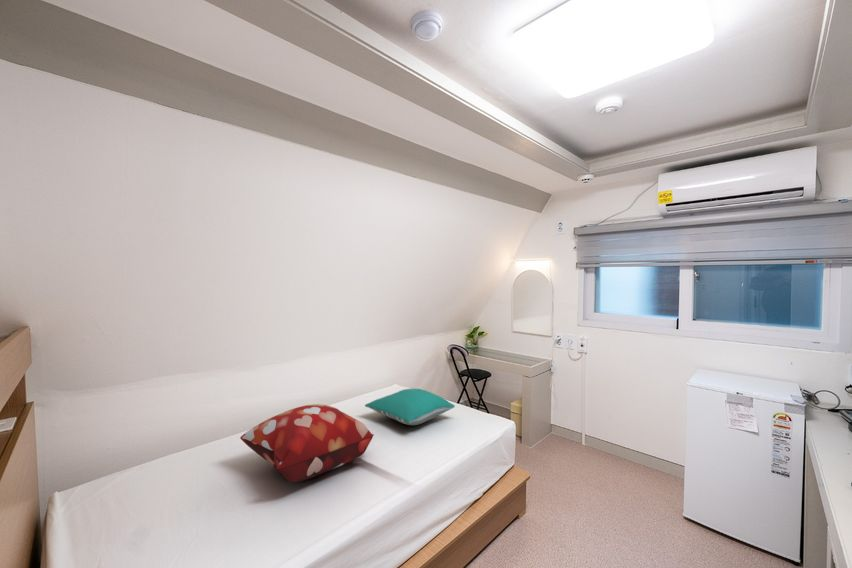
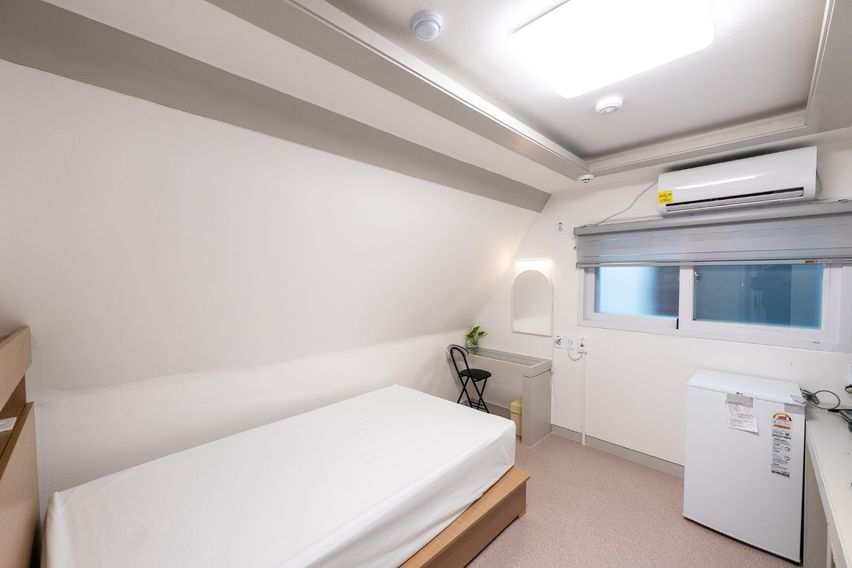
- decorative pillow (309, 436)
- pillow (409, 406)
